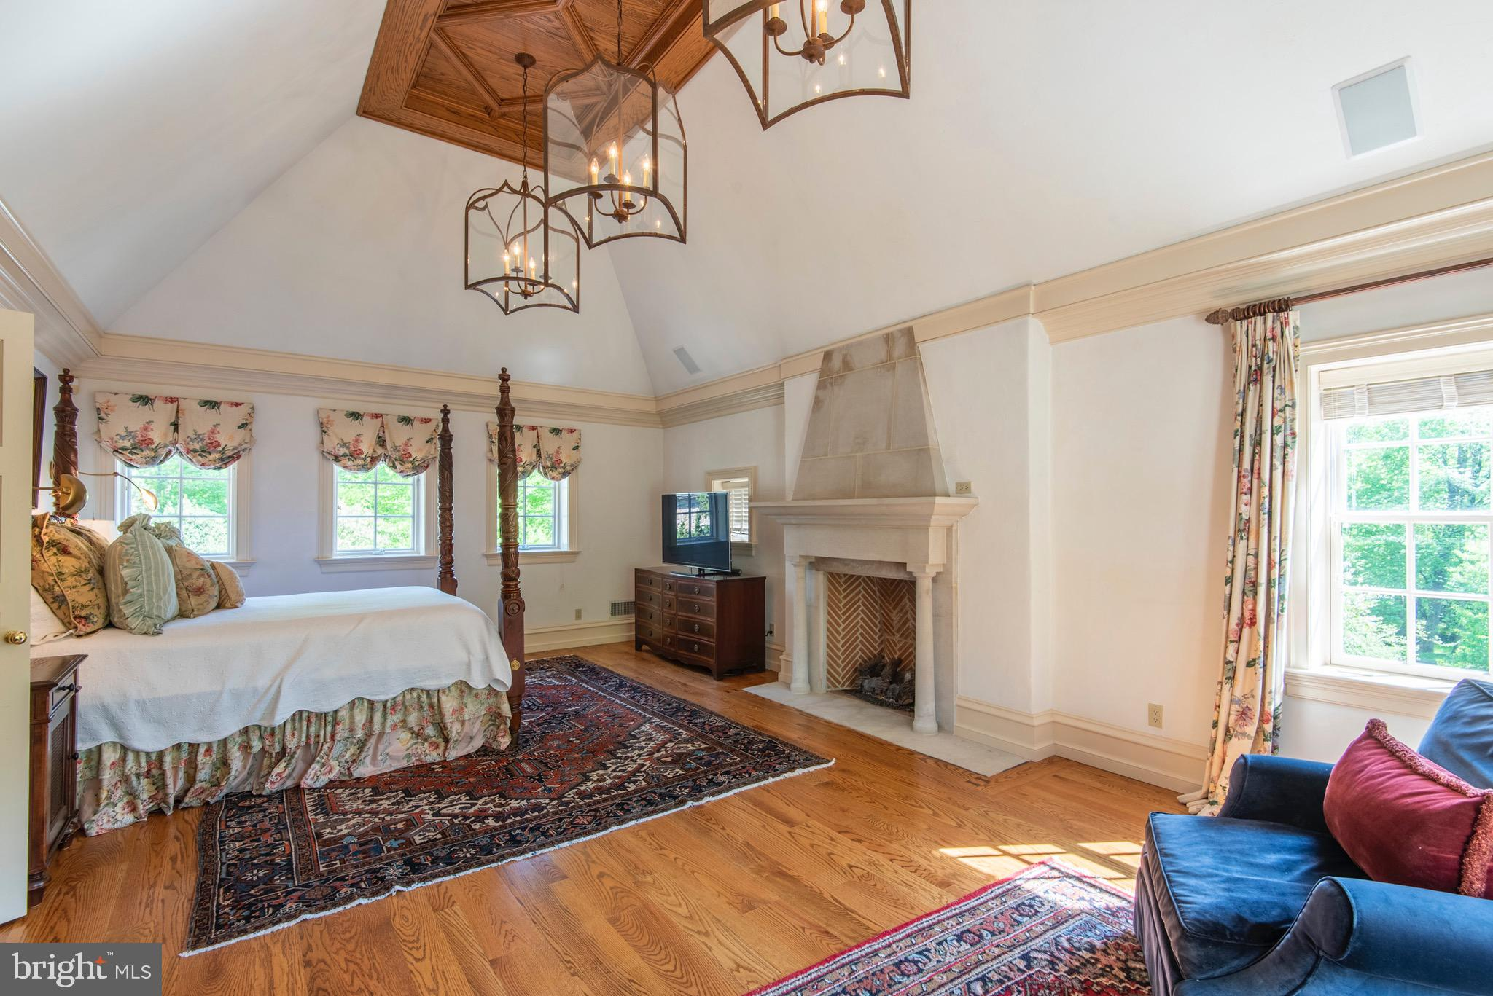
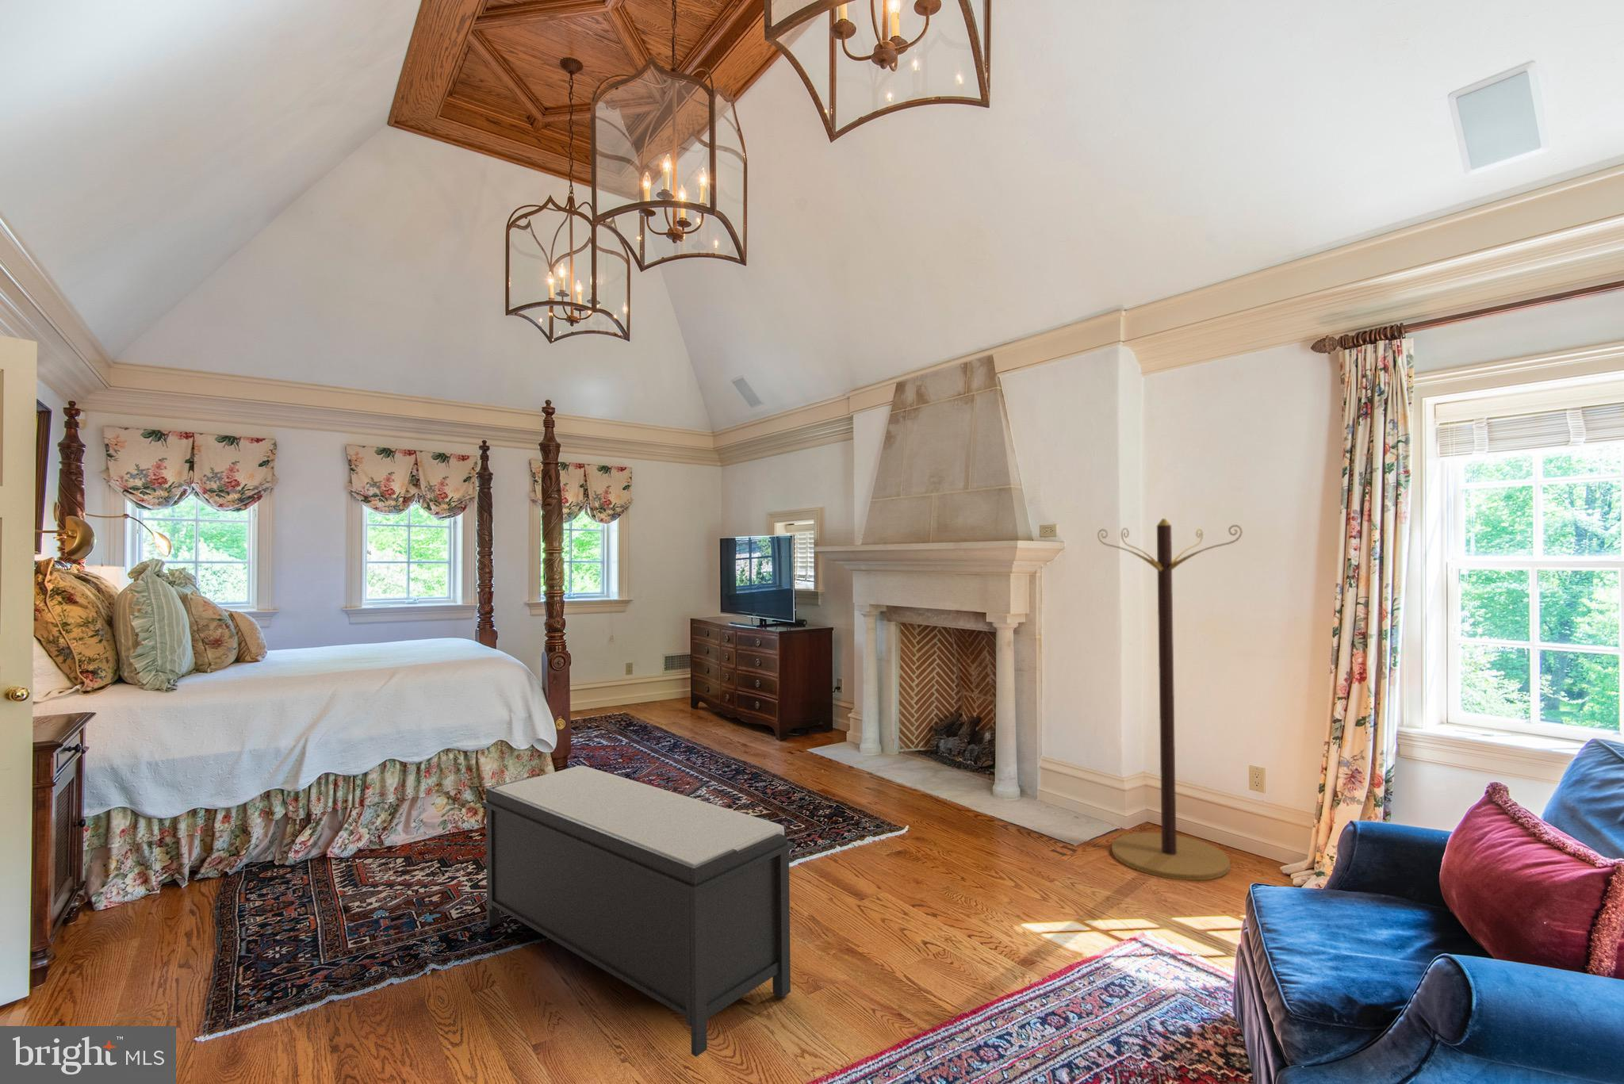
+ bench (625, 881)
+ coat rack (1167, 687)
